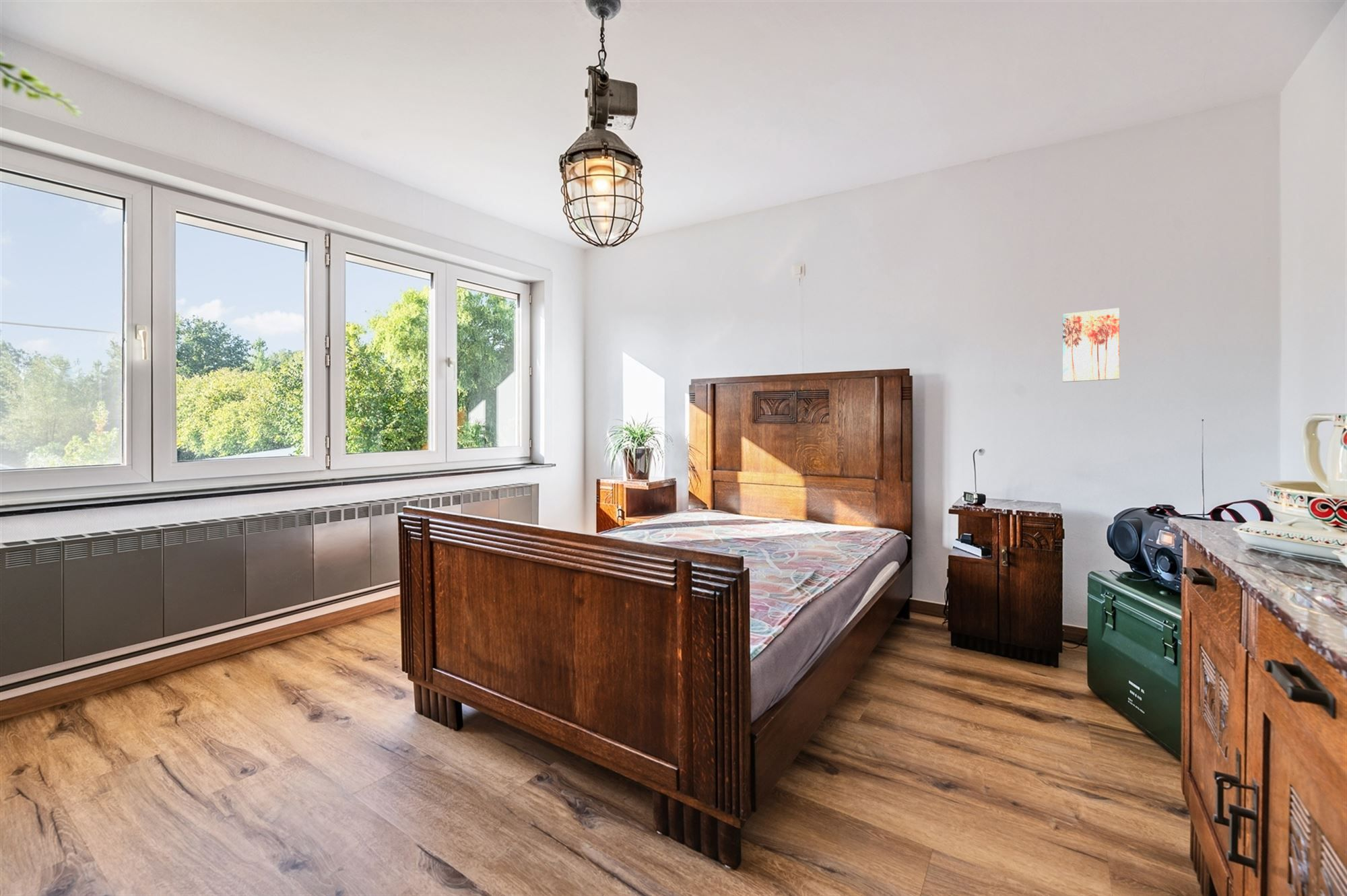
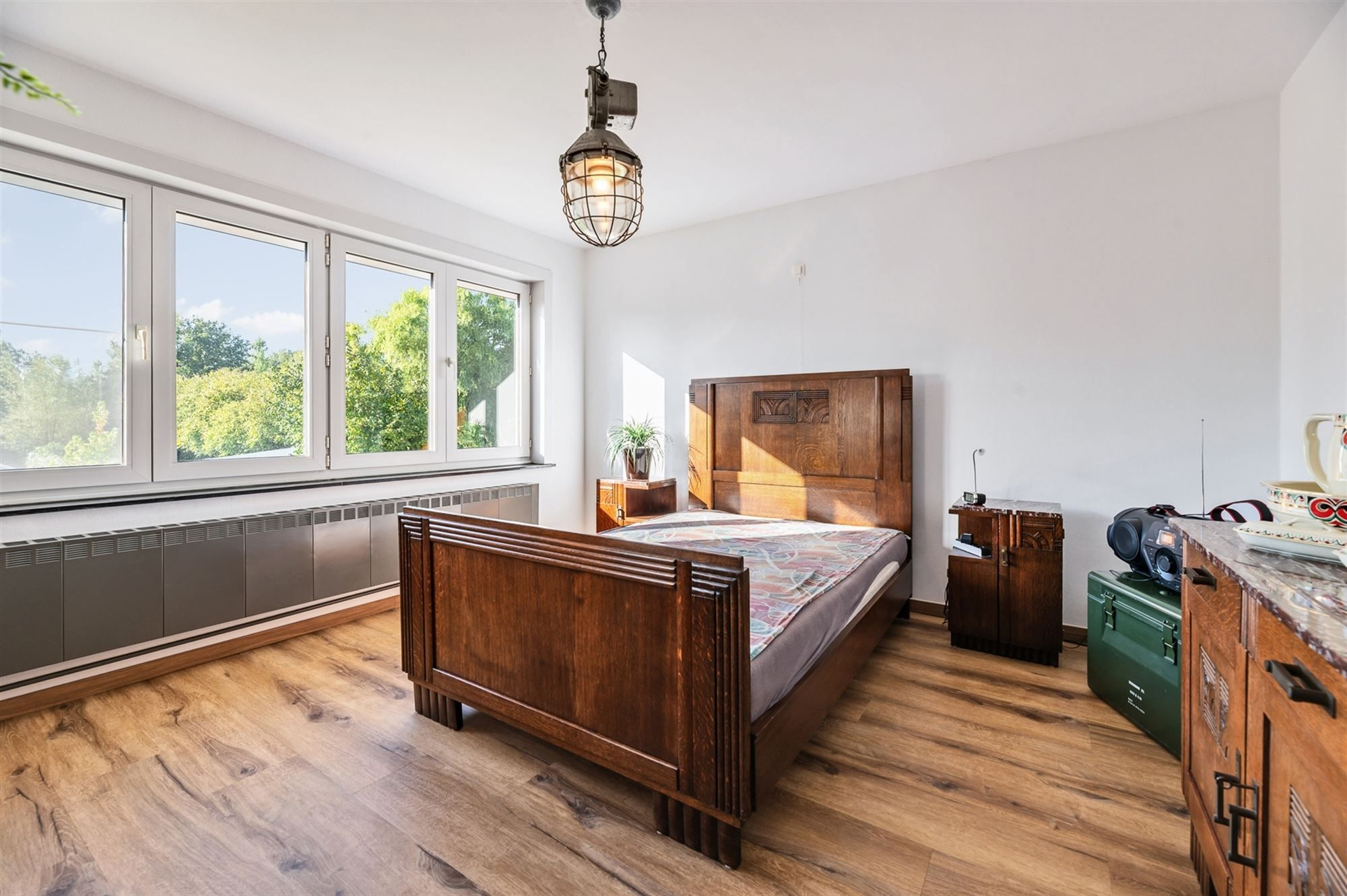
- wall art (1090, 346)
